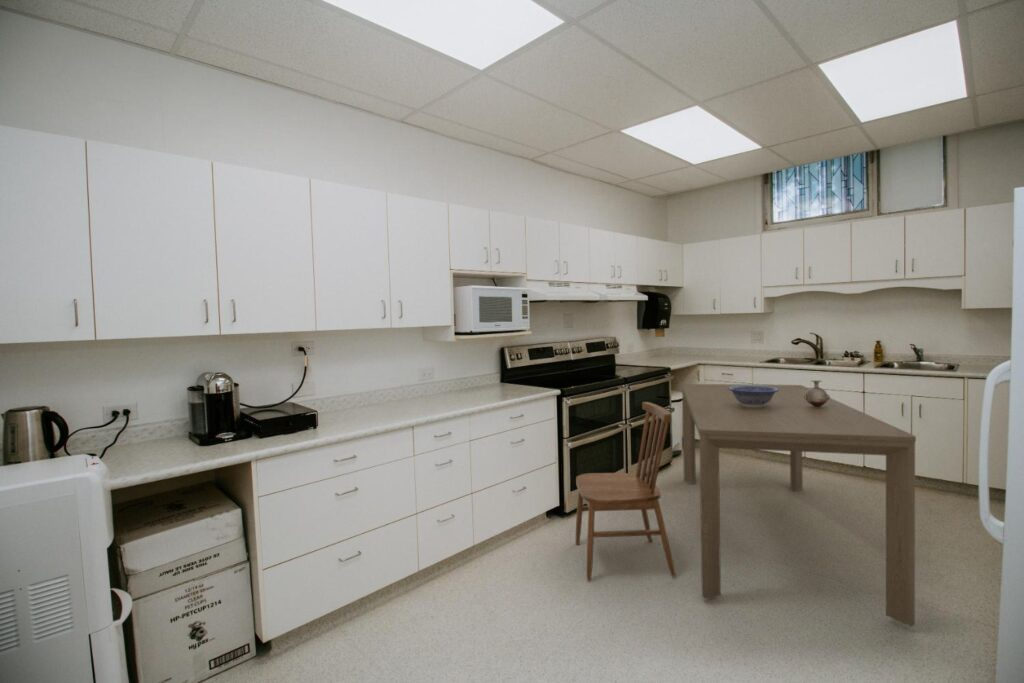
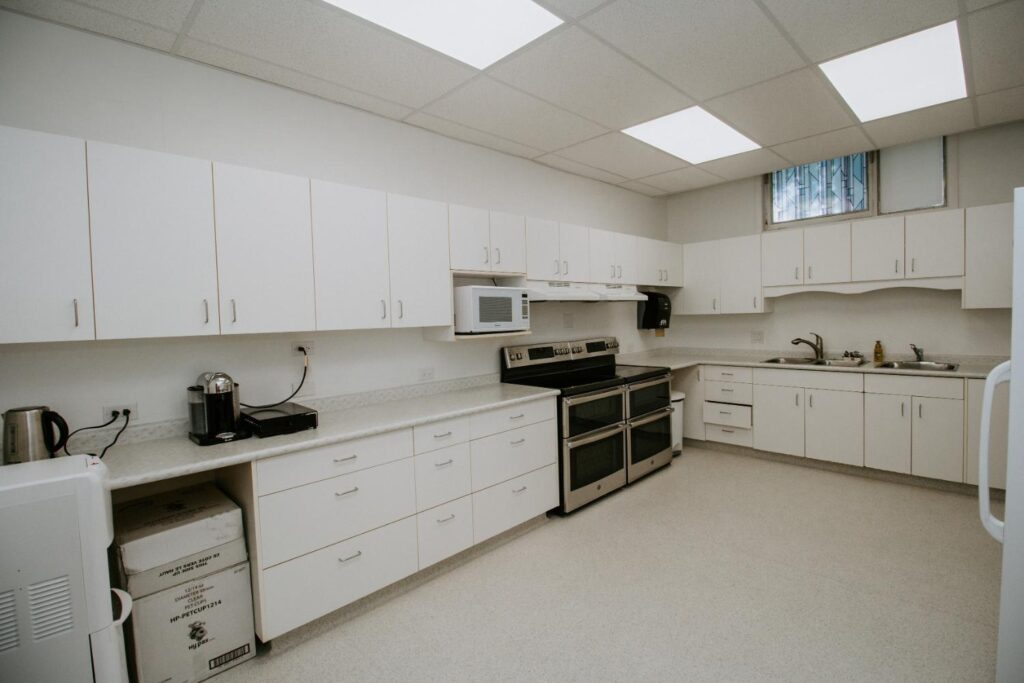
- decorative bowl (753, 396)
- dining chair (621, 484)
- dining table (762, 449)
- vase (816, 393)
